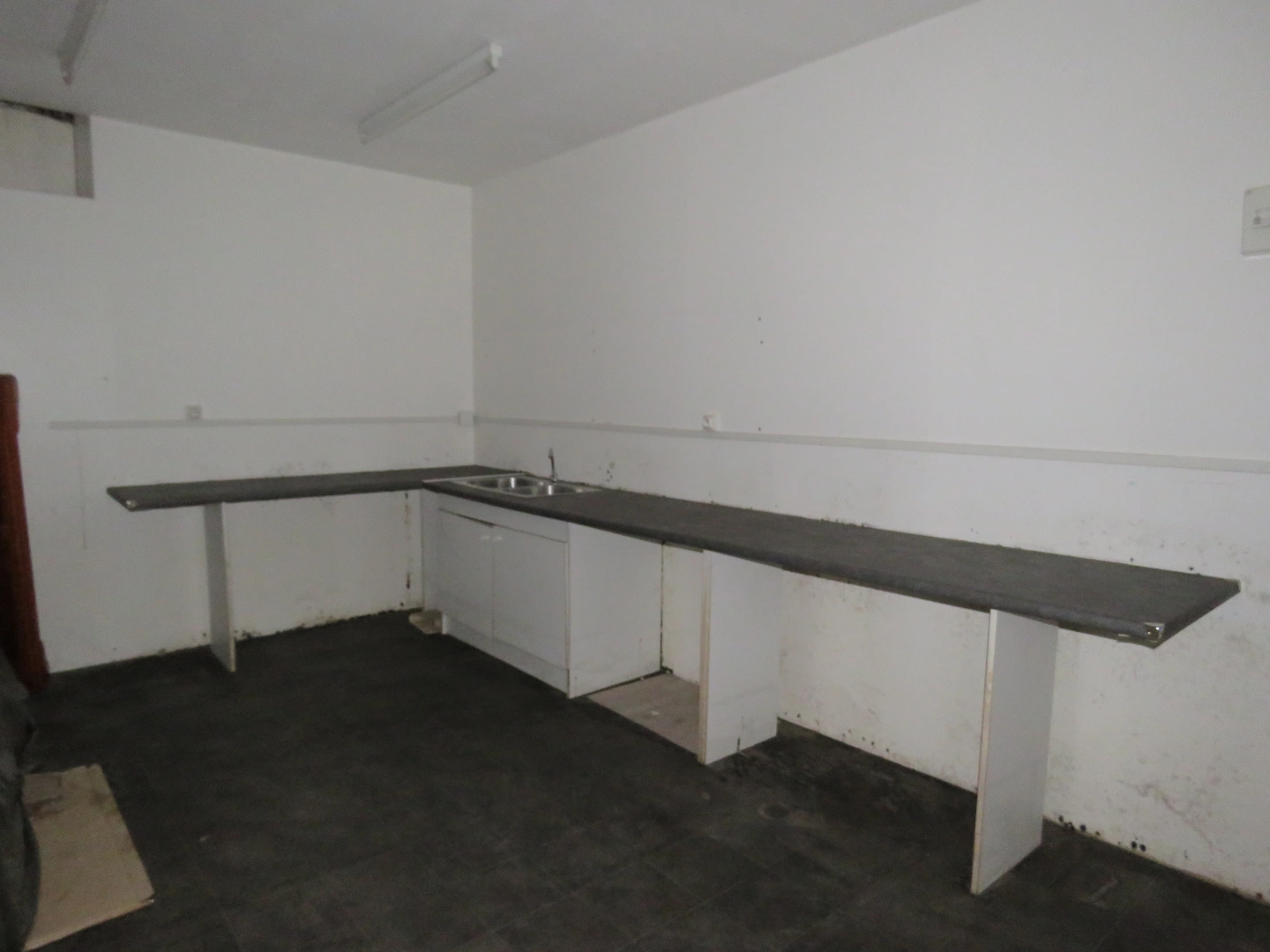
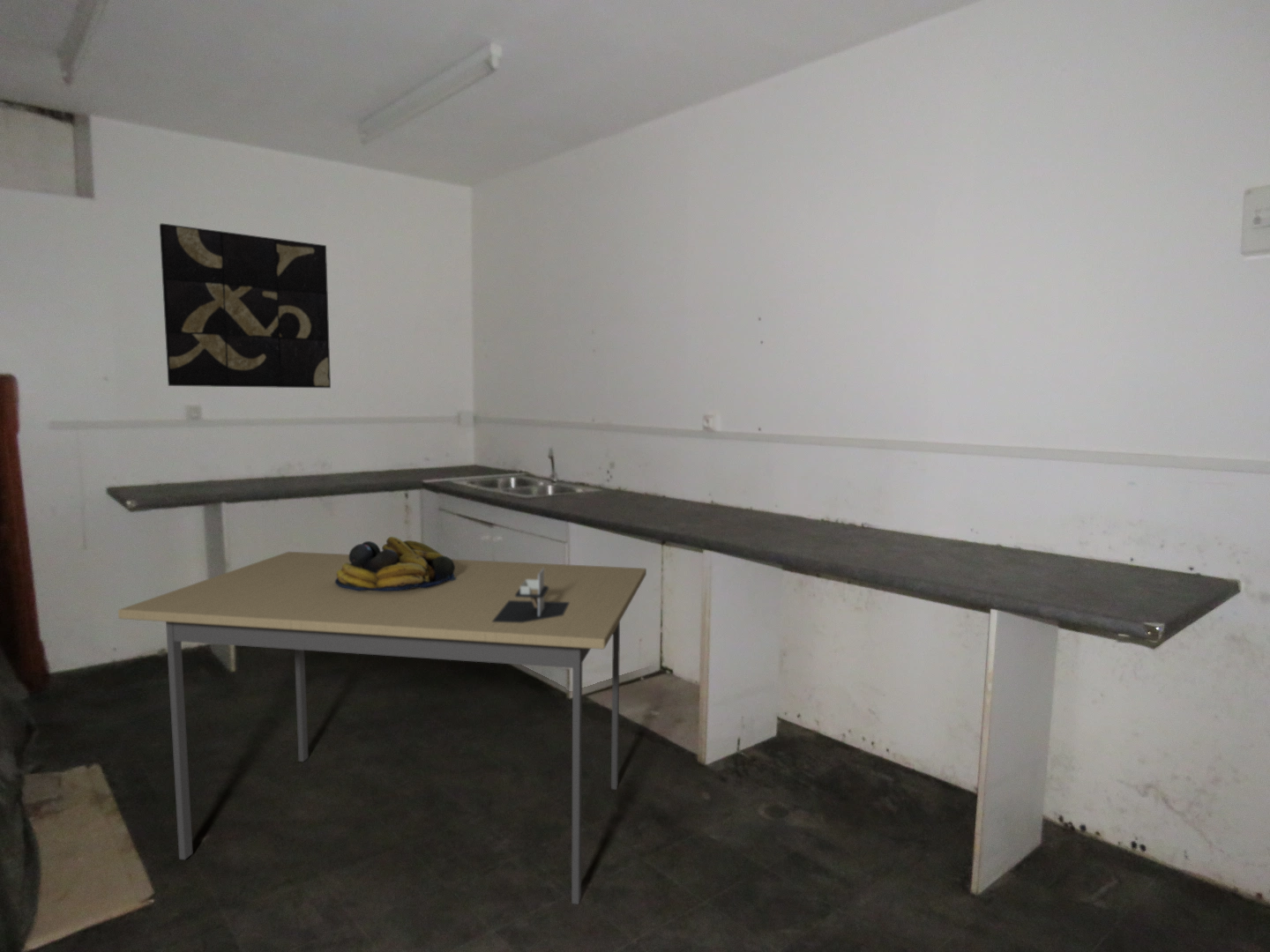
+ napkin holder (531, 591)
+ dining table (424, 658)
+ wall art (250, 312)
+ fruit bowl (395, 558)
